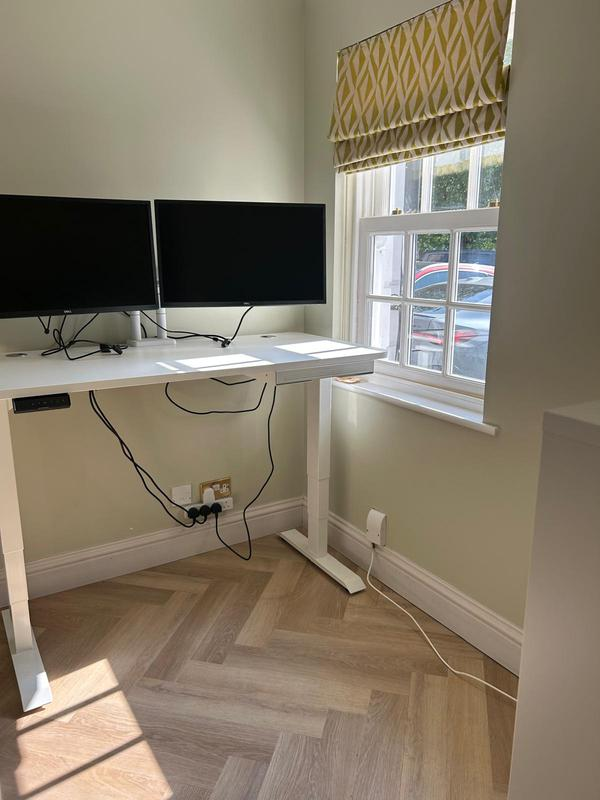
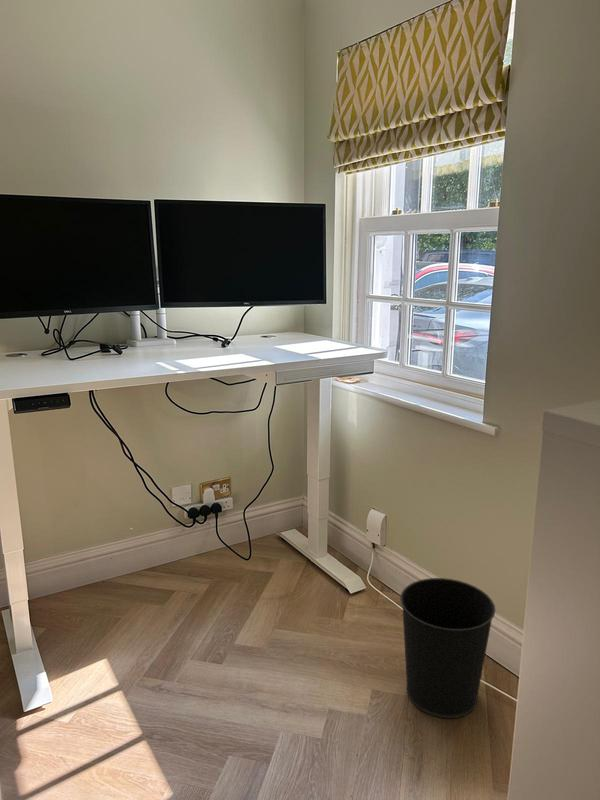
+ wastebasket (444, 648)
